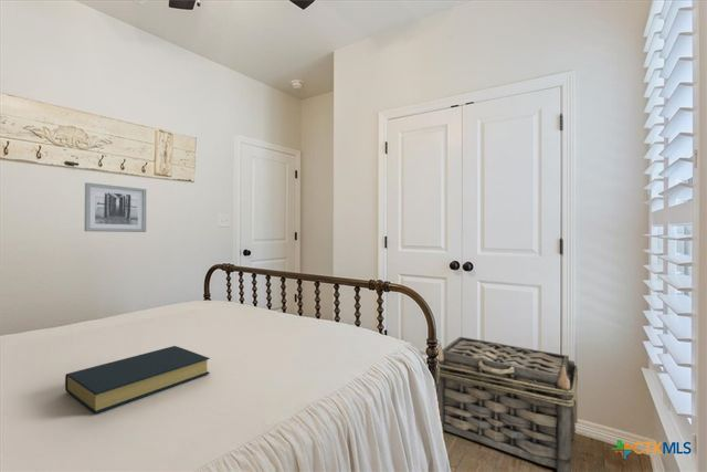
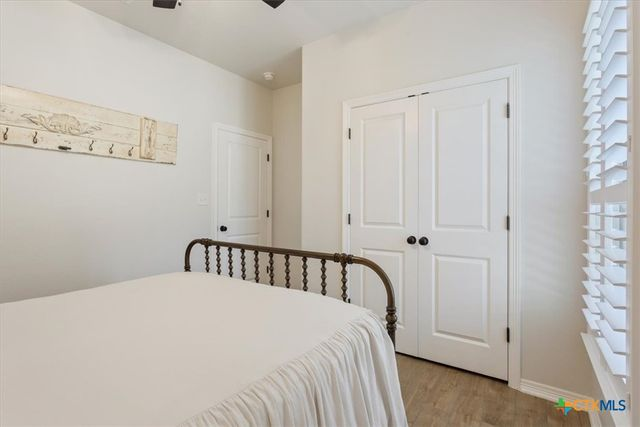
- hardback book (141, 373)
- wall art (117, 209)
- basket (503, 390)
